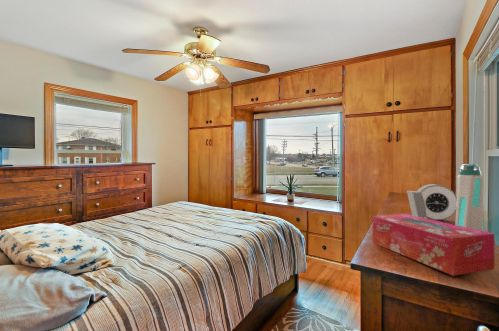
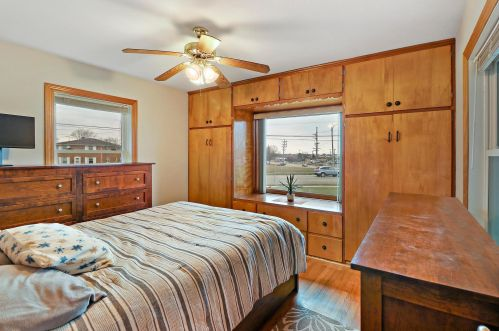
- tissue box (424, 238)
- alarm clock (432, 201)
- water bottle (469, 198)
